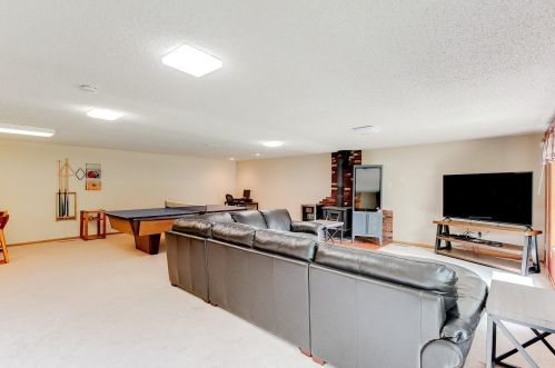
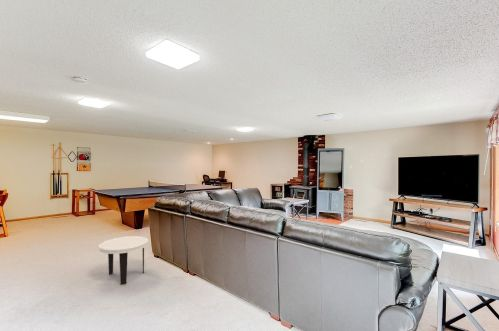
+ side table (124, 259)
